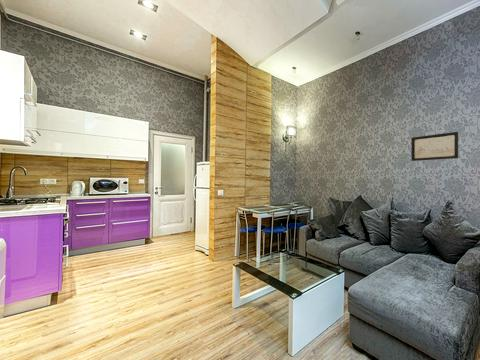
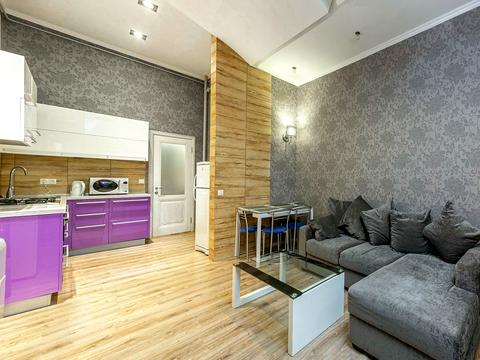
- wall art (433, 147)
